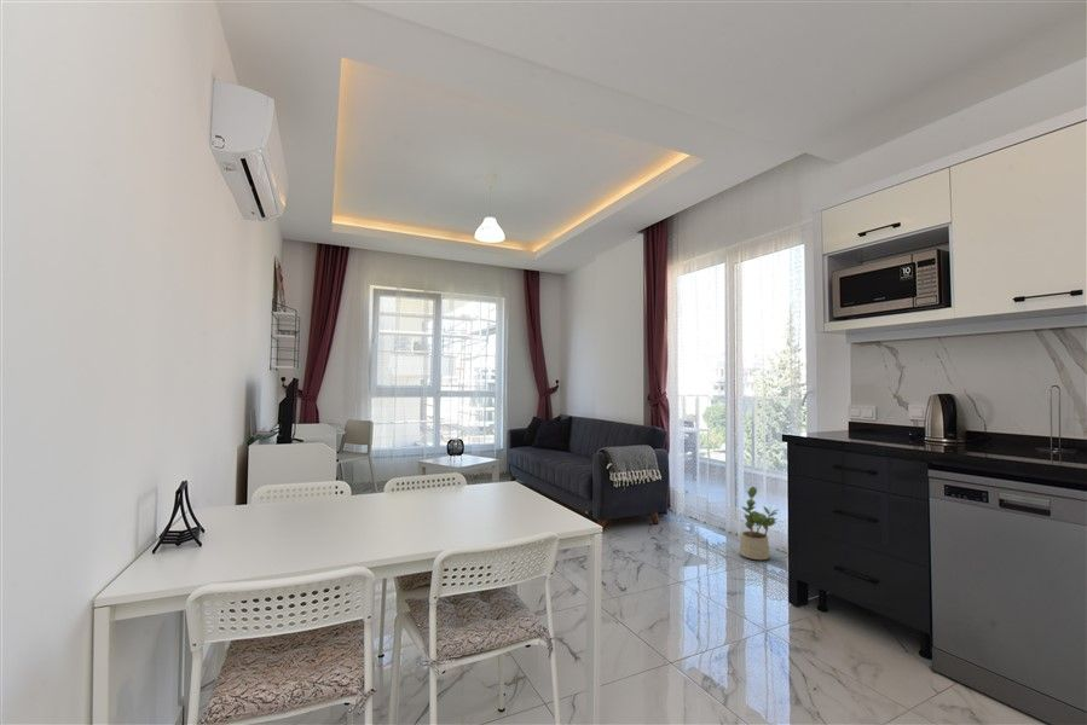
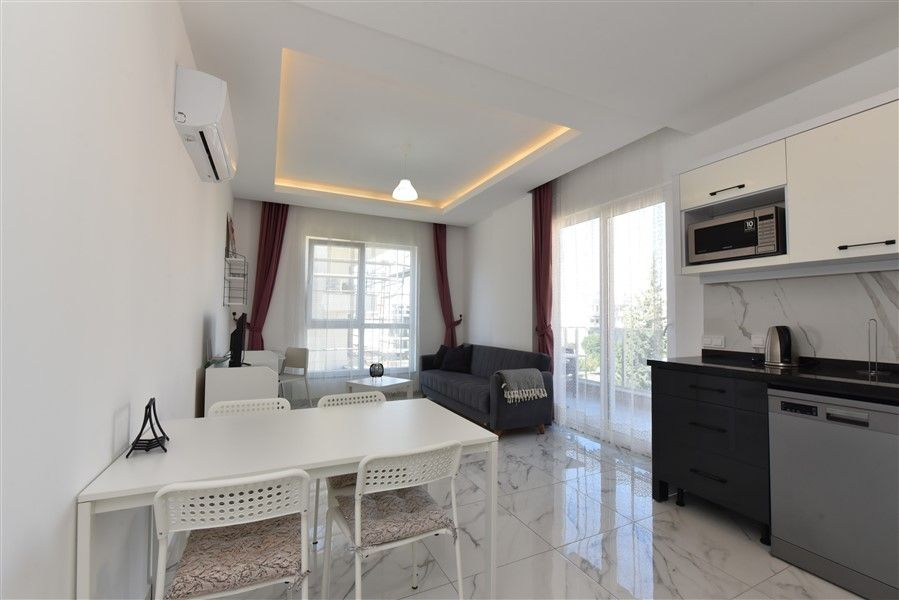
- potted plant (758, 521)
